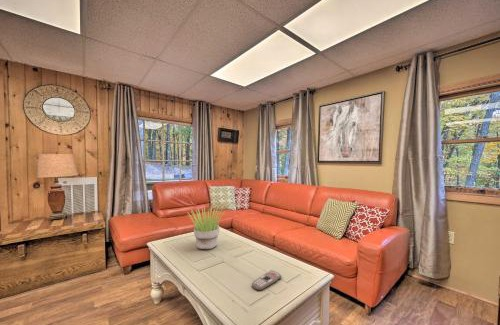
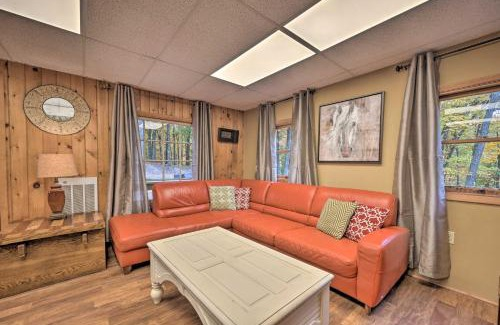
- potted plant (206, 228)
- remote control (266, 280)
